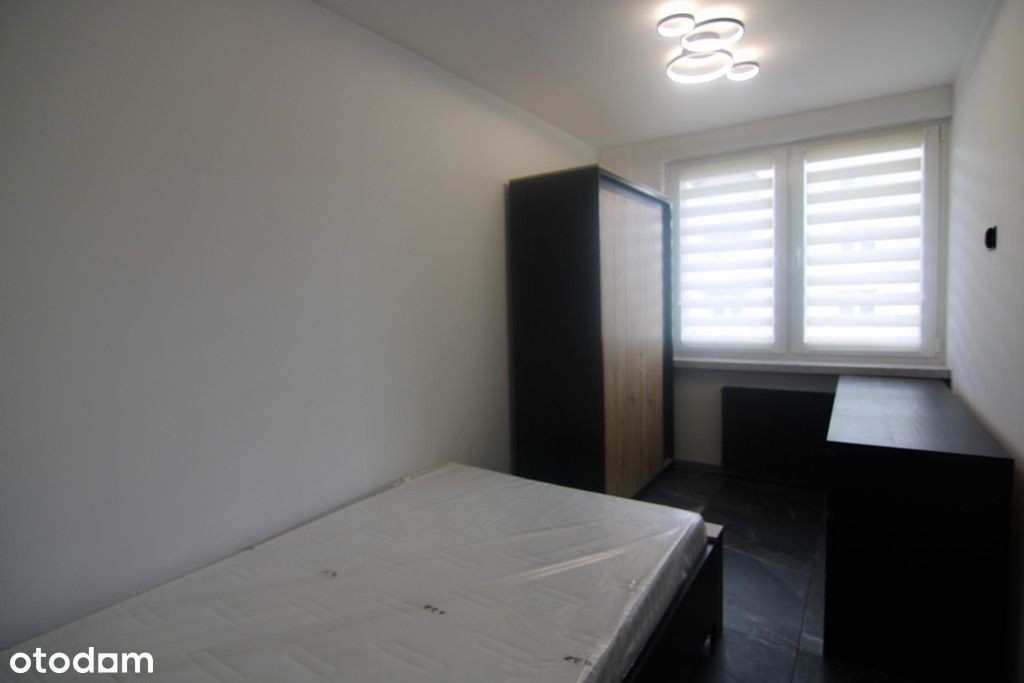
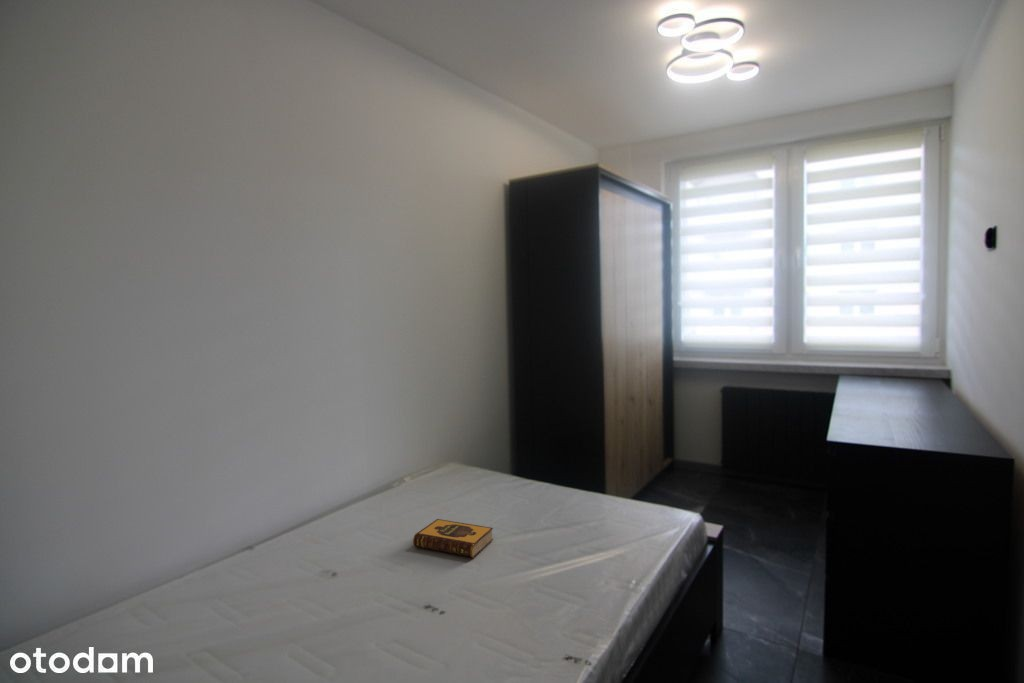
+ hardback book (453, 538)
